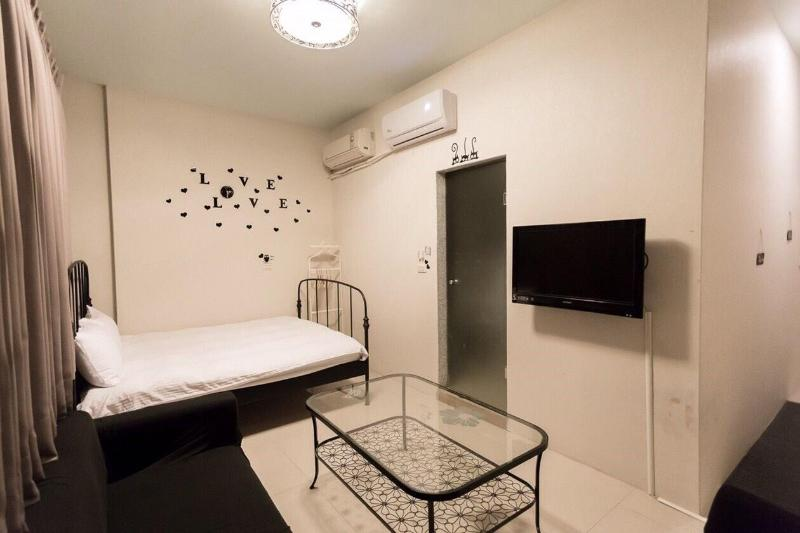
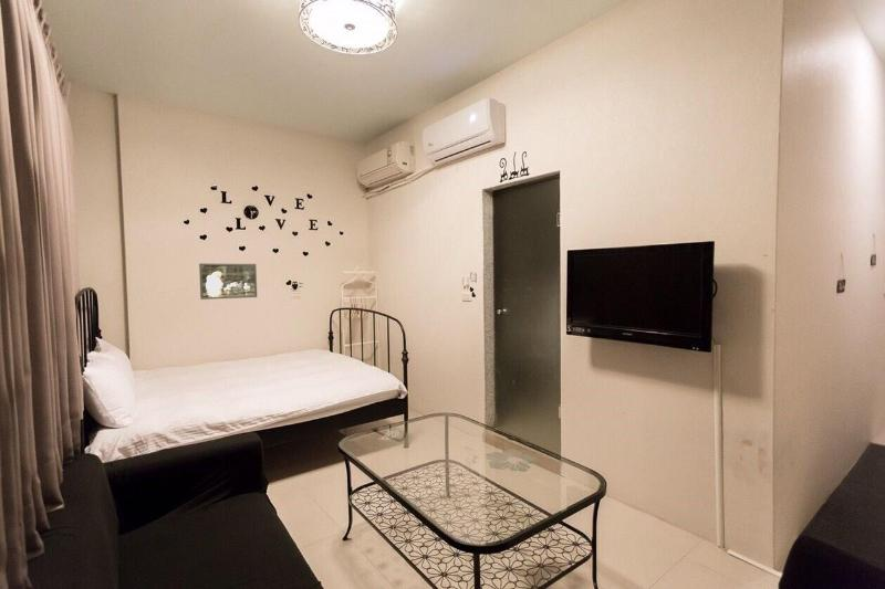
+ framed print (229, 281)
